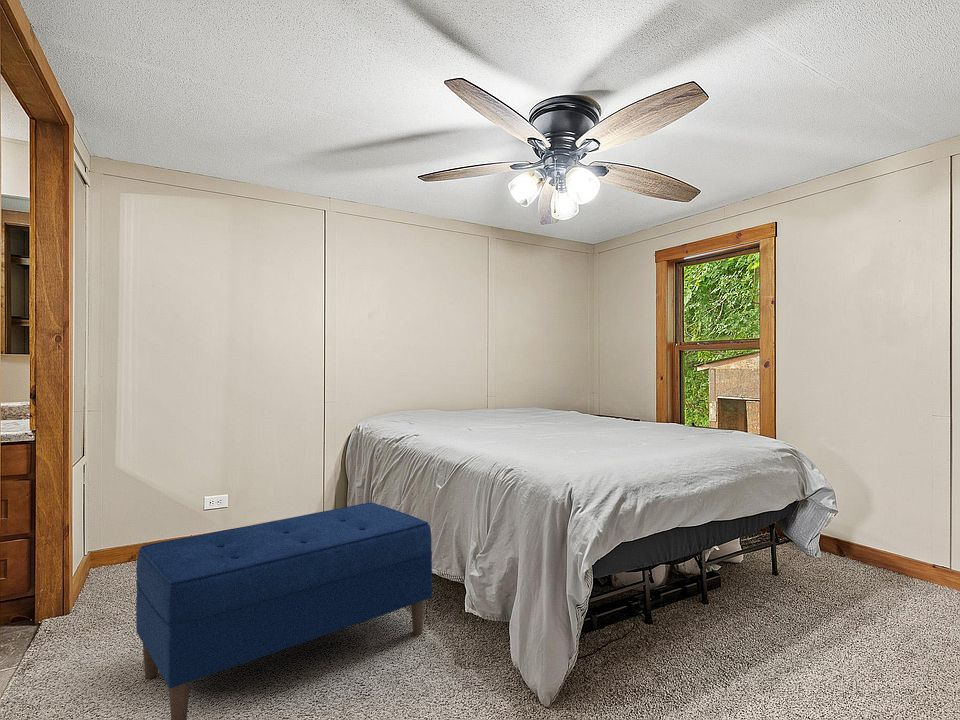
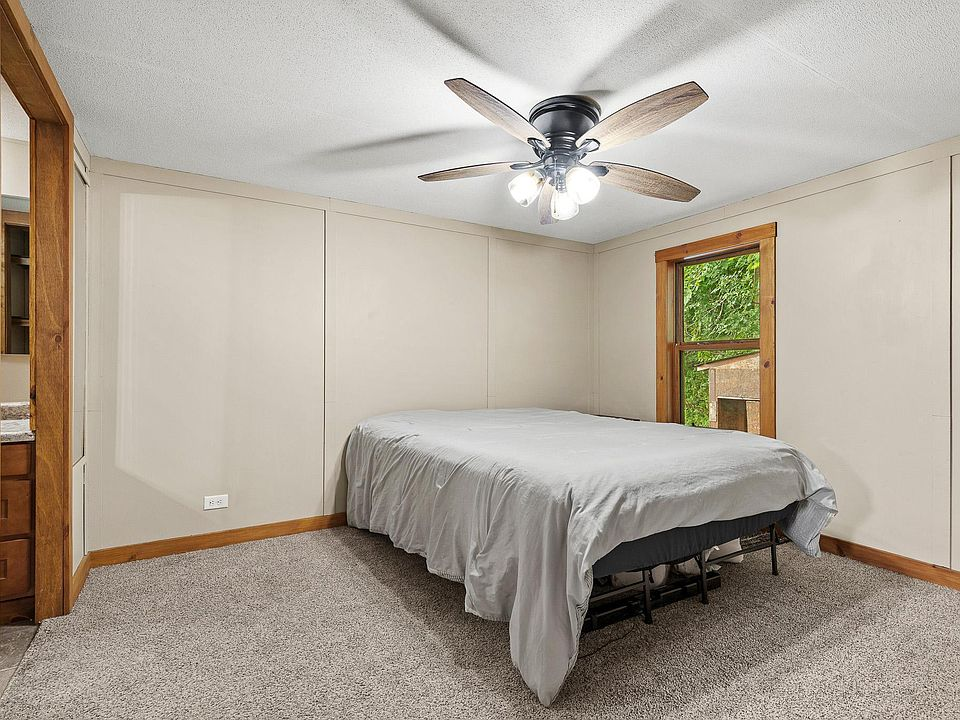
- bench (294, 592)
